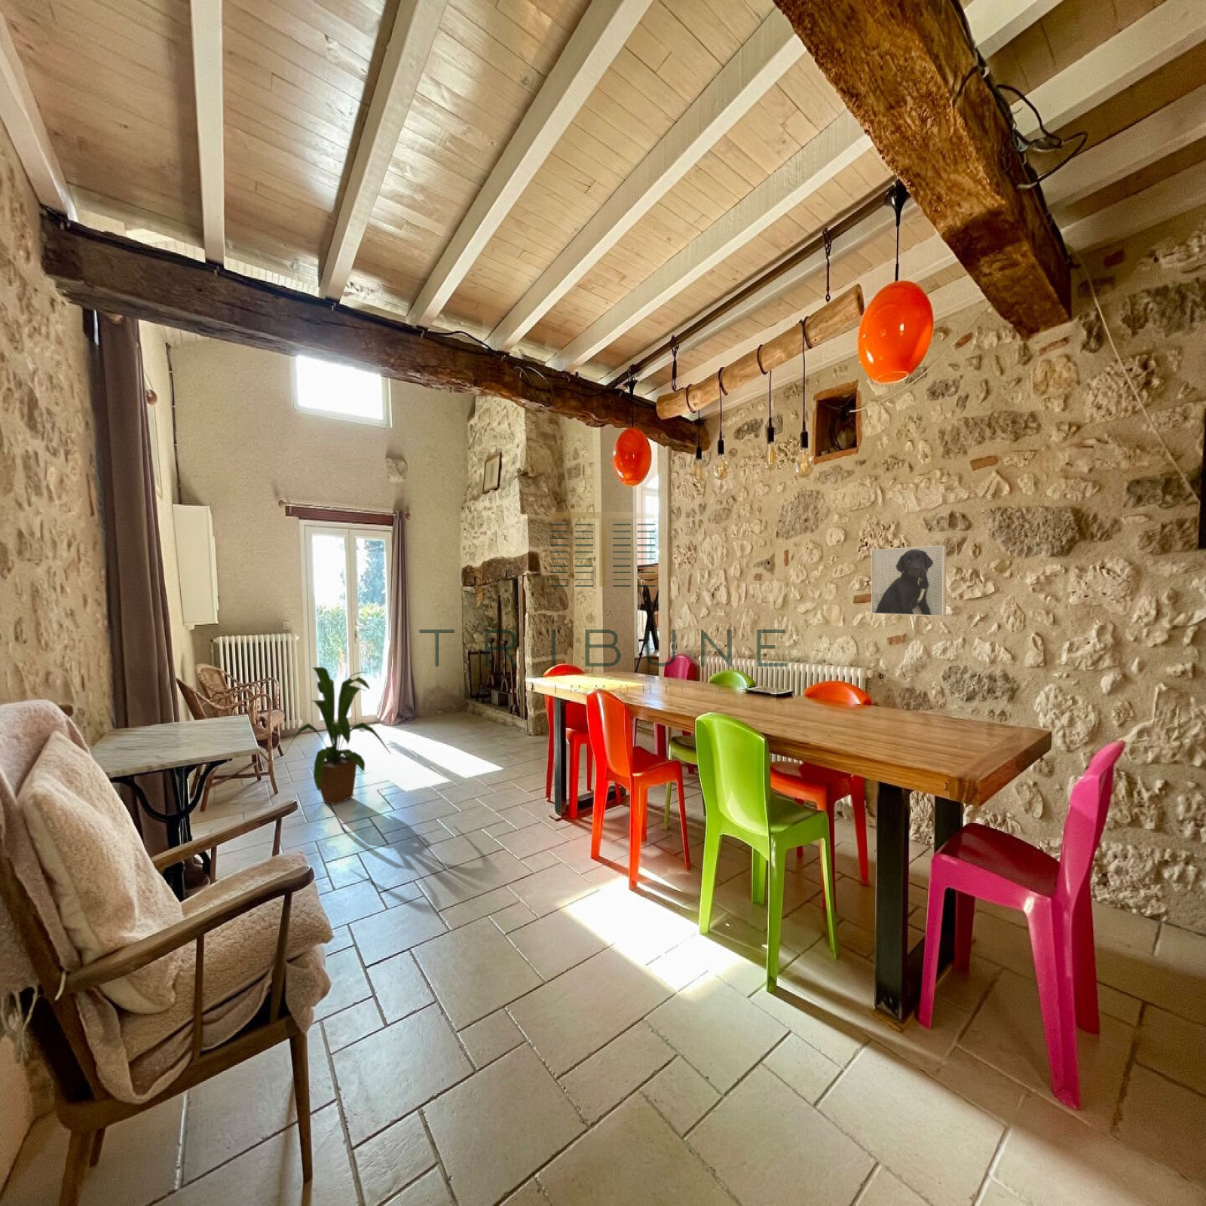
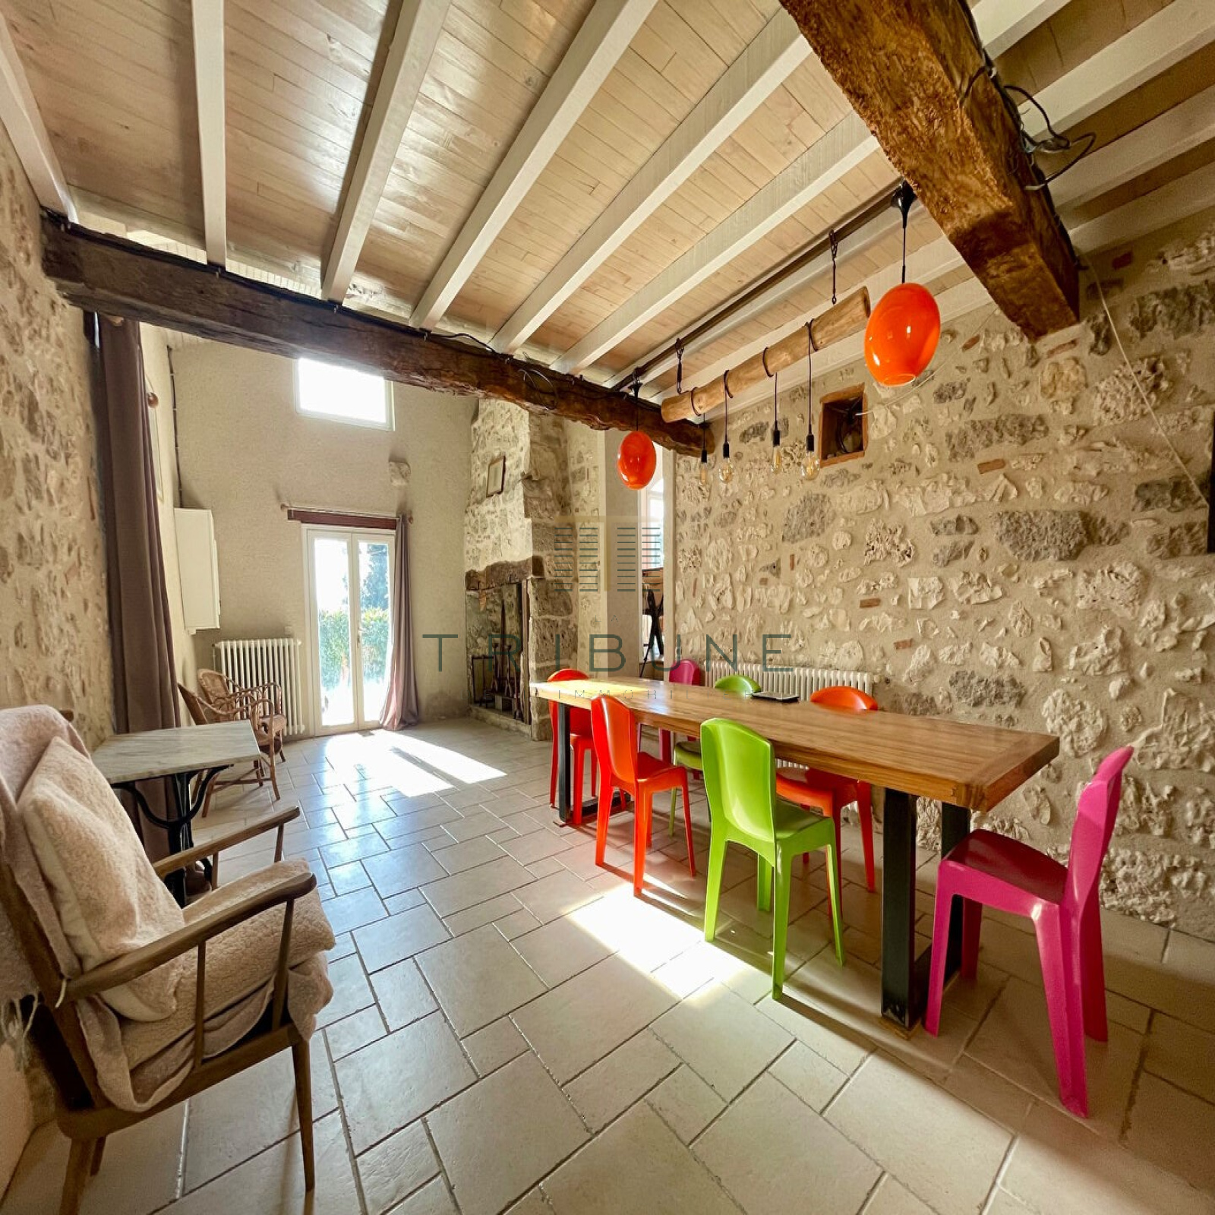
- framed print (907, 581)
- house plant (346, 728)
